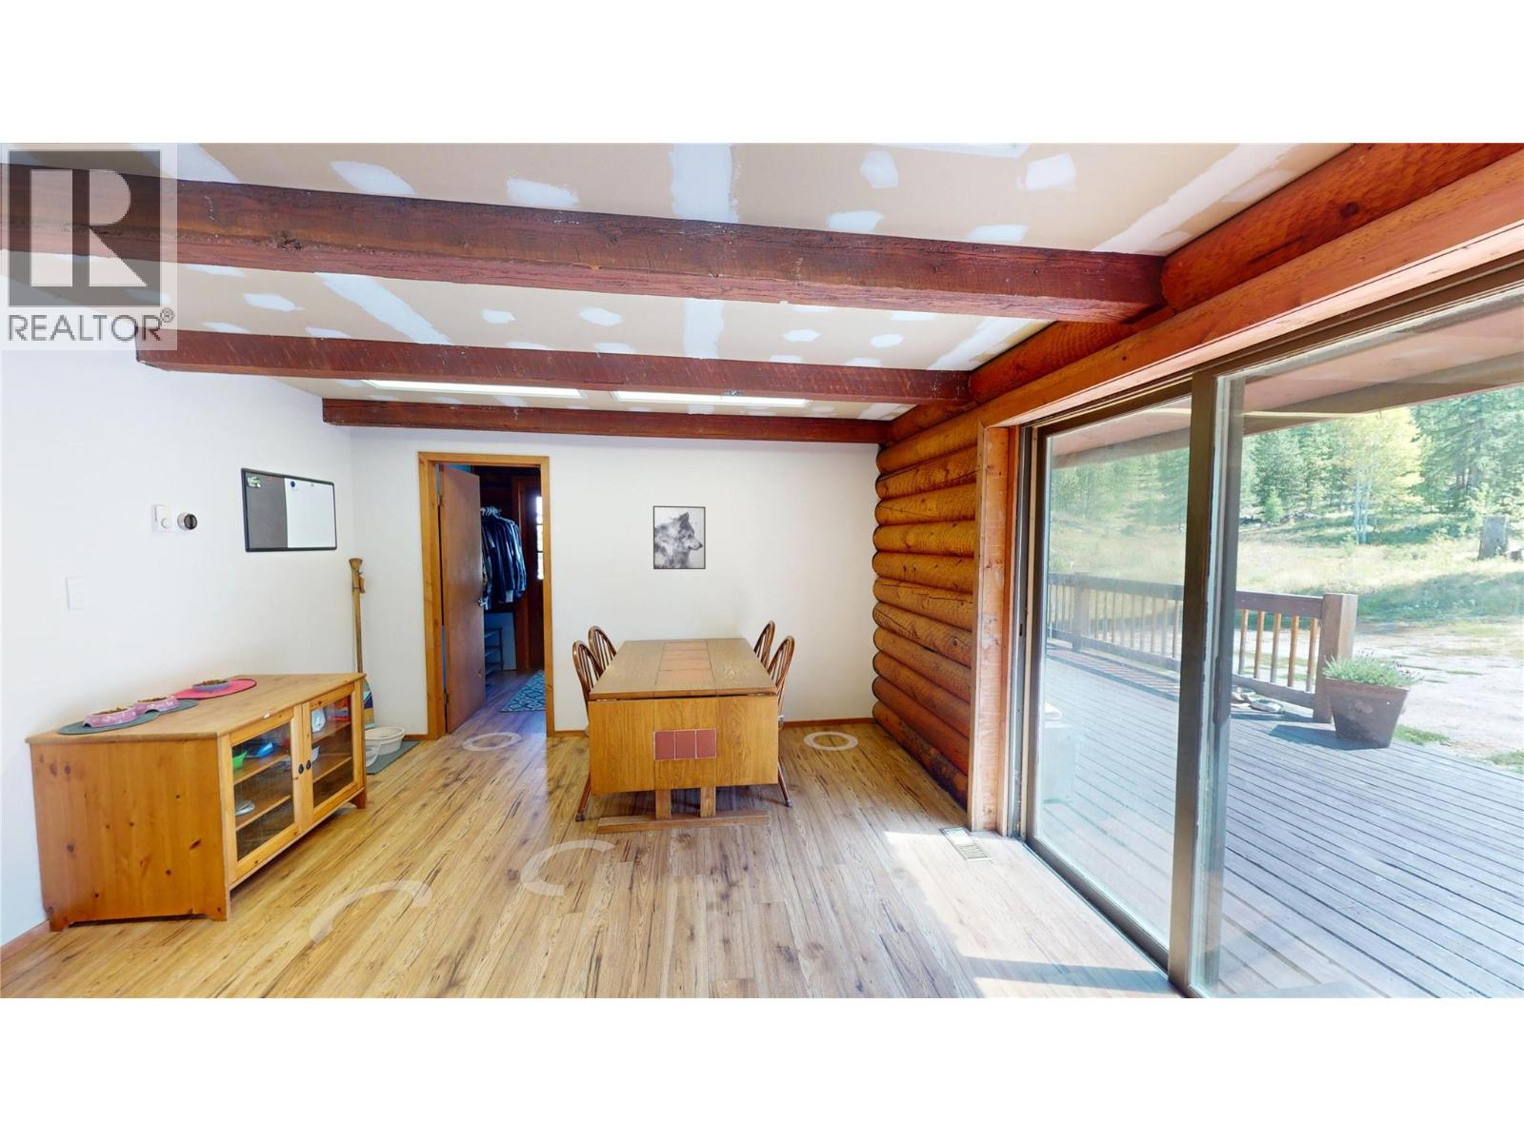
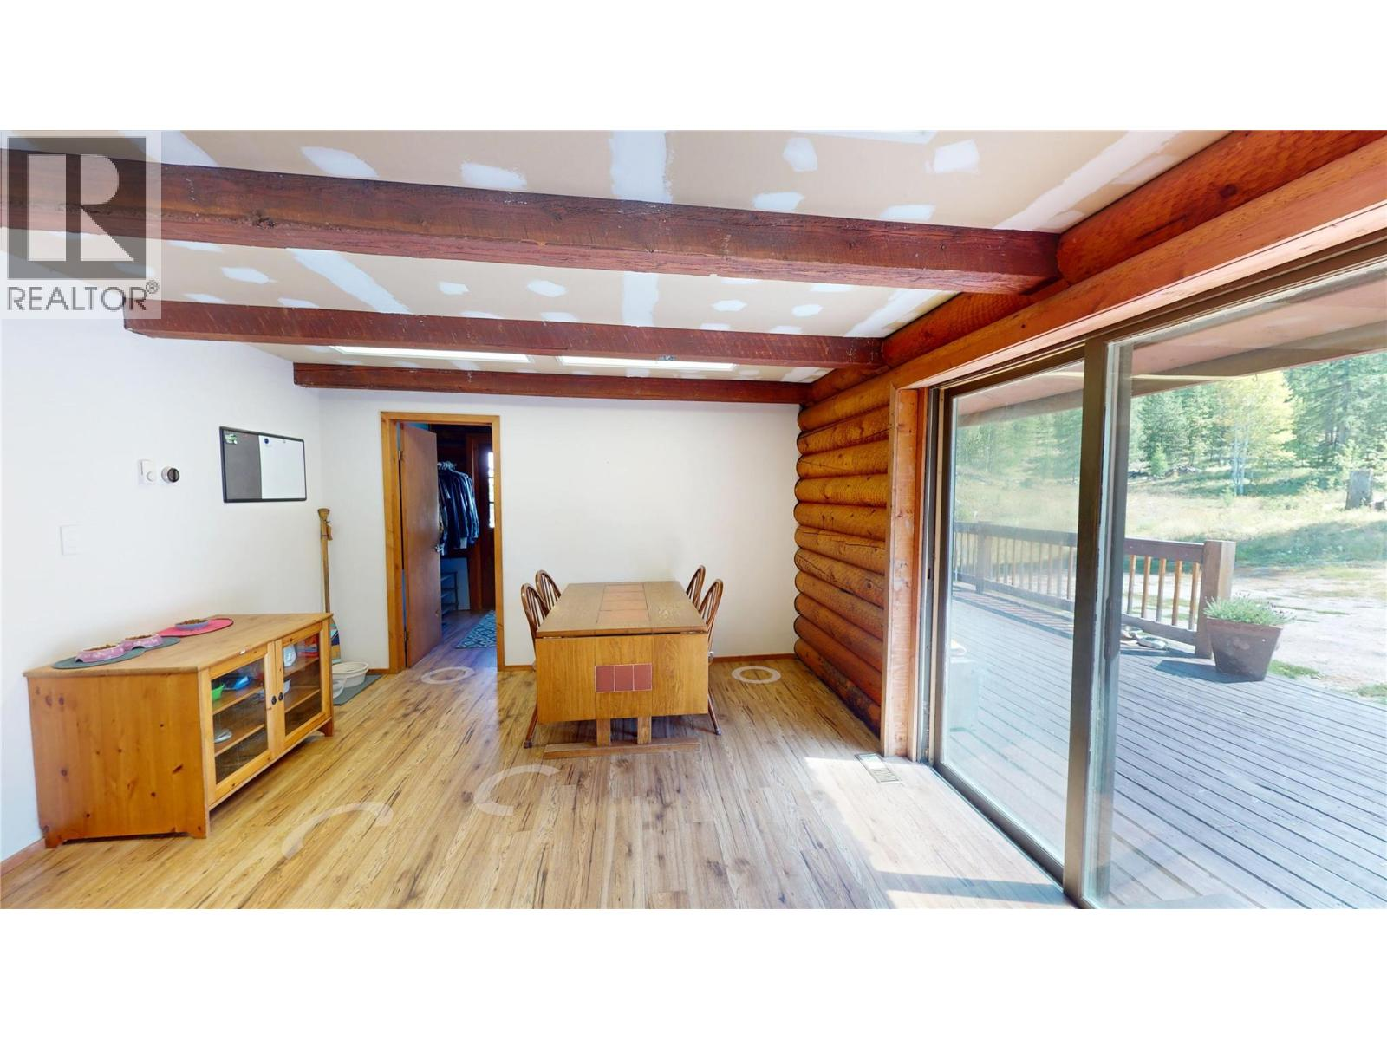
- wall art (679, 537)
